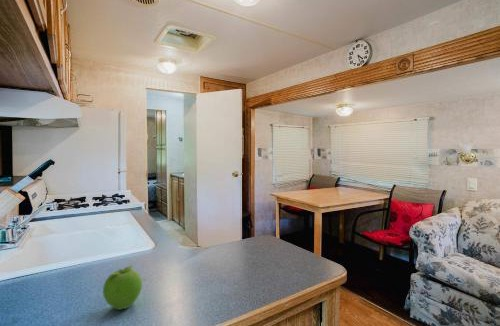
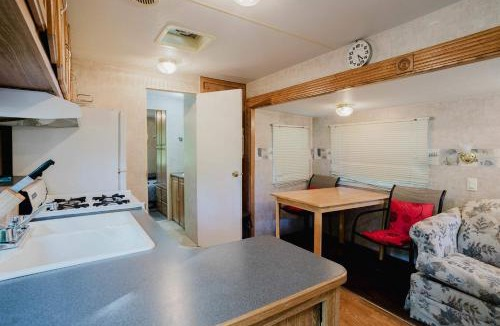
- fruit (123, 286)
